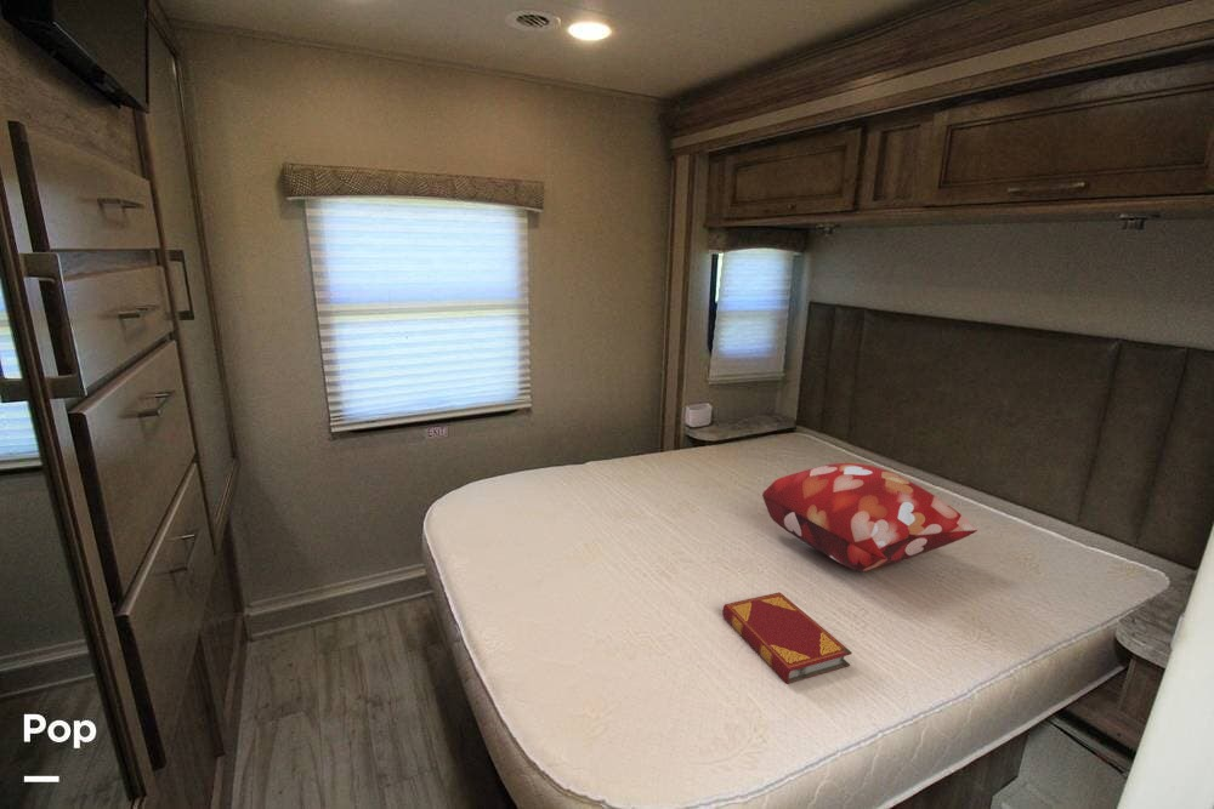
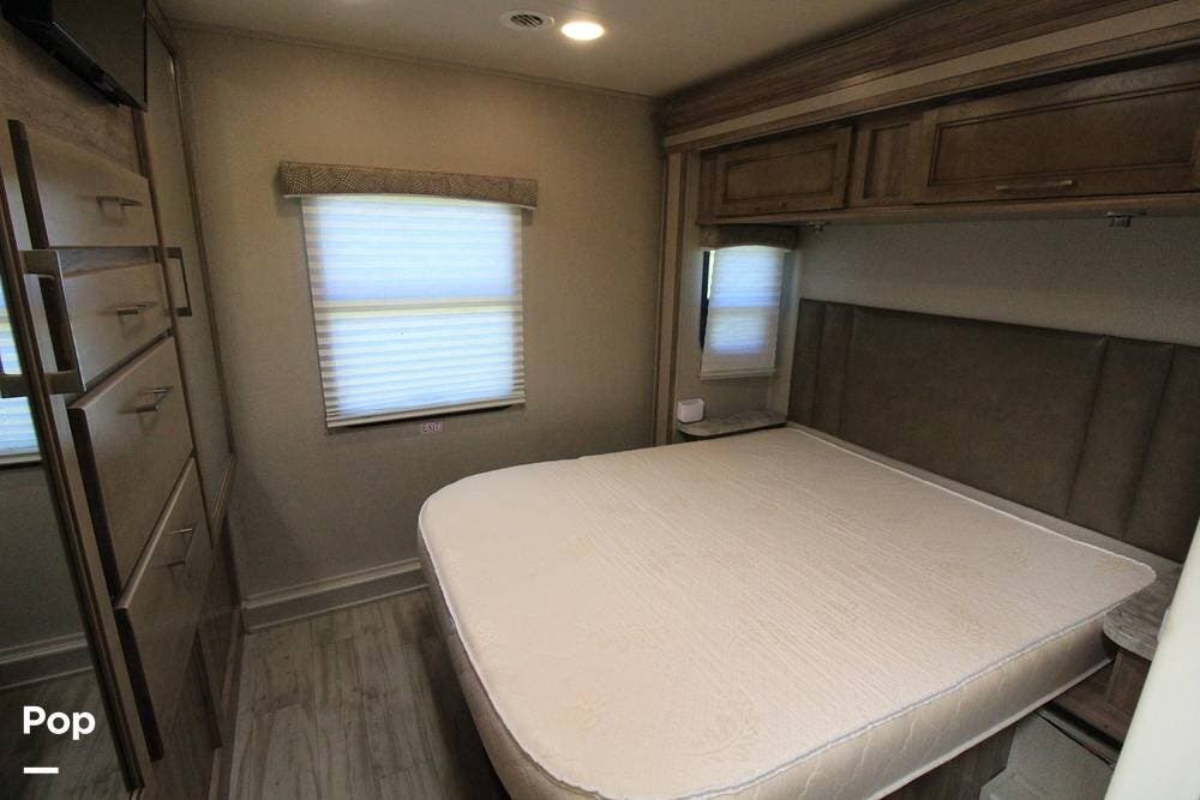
- decorative pillow (862, 511)
- hardback book (782, 633)
